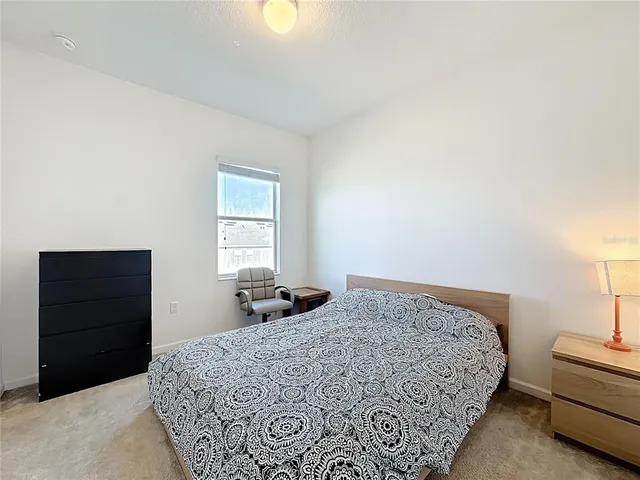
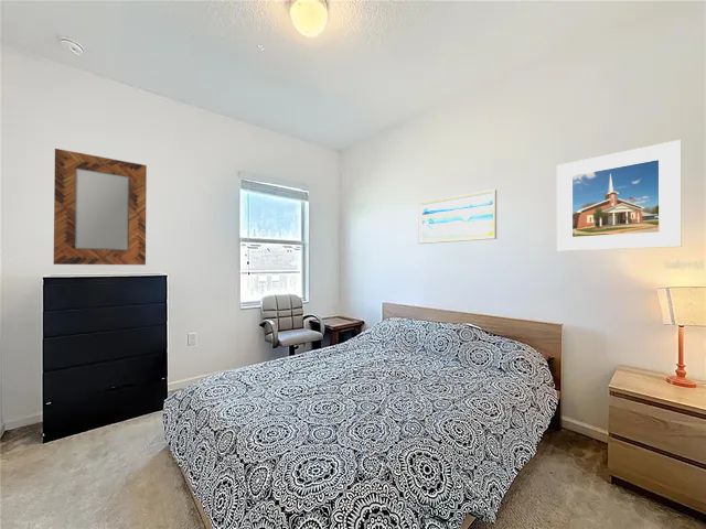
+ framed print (612, 201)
+ home mirror (103, 210)
+ wall art (453, 219)
